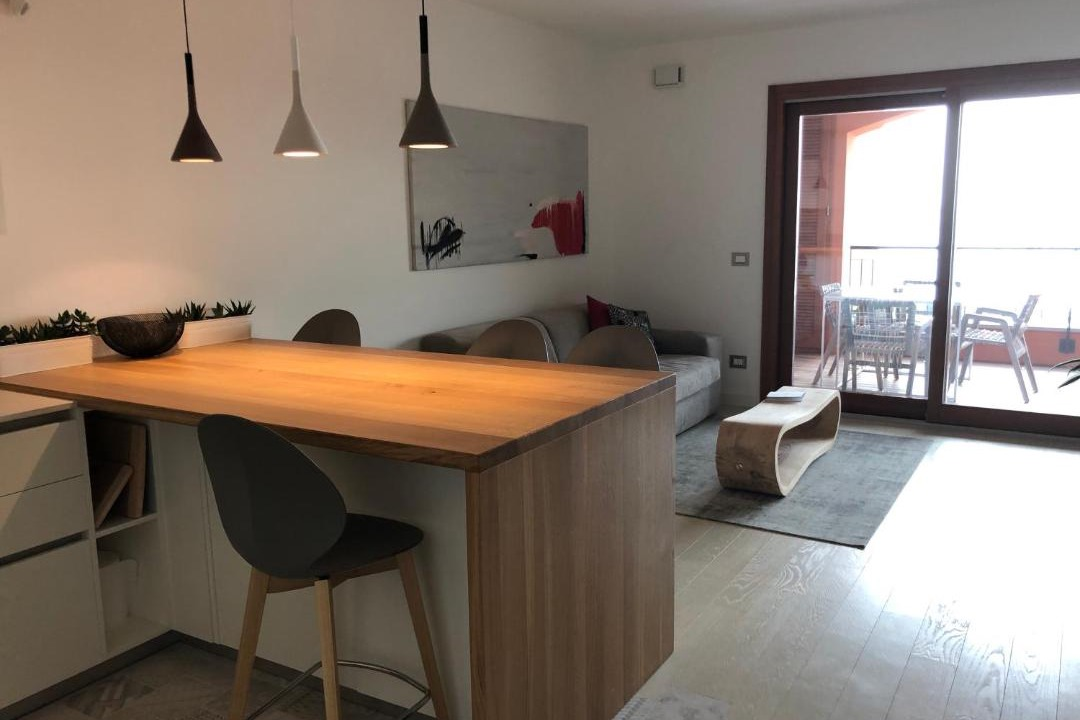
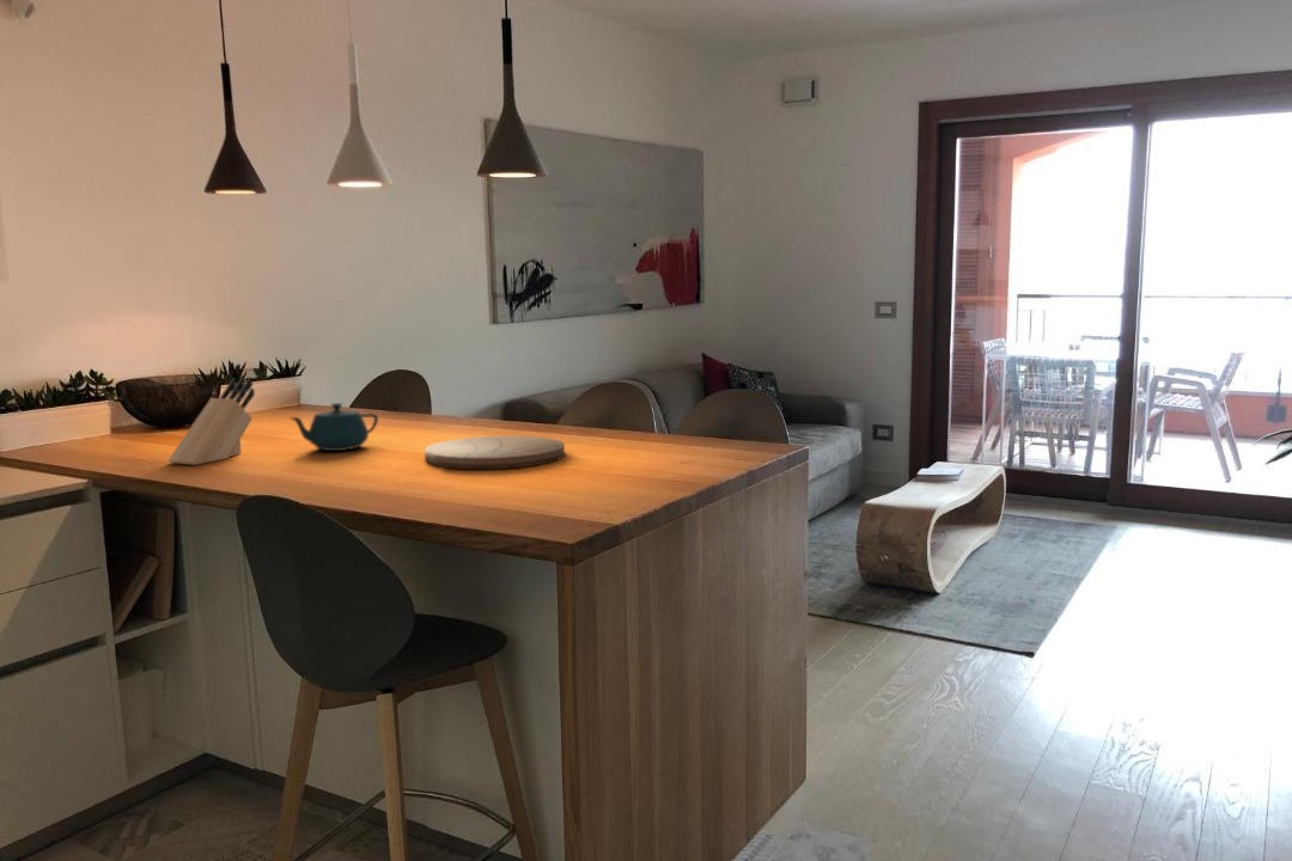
+ teapot (335, 426)
+ cutting board (495, 451)
+ knife block (215, 419)
